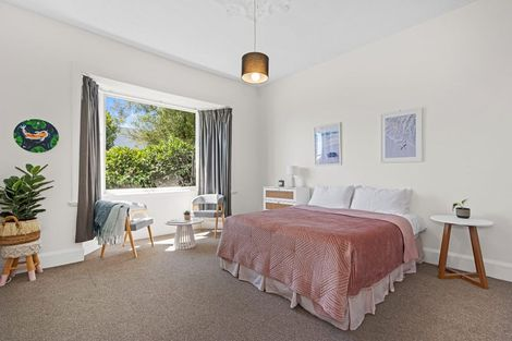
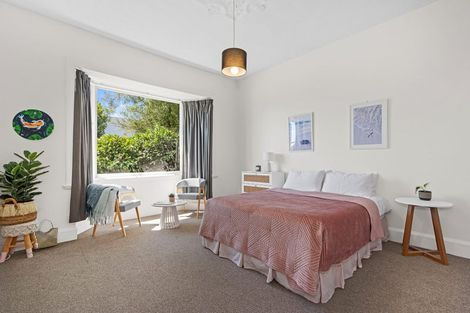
+ woven basket (46, 233)
